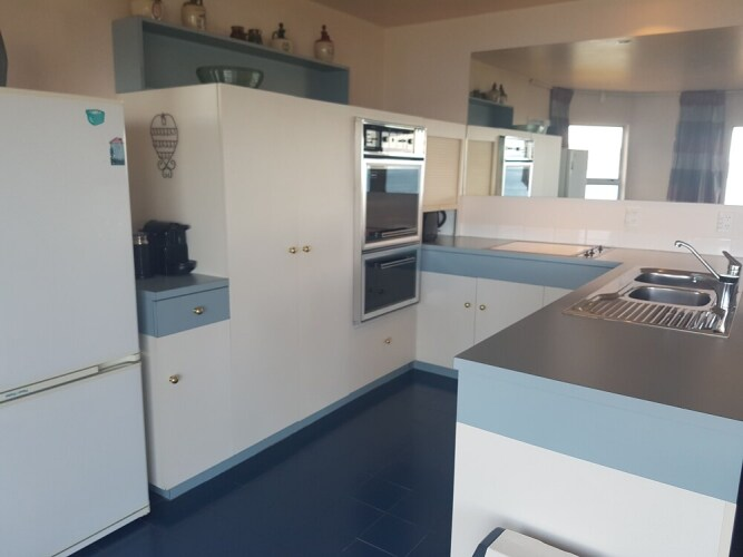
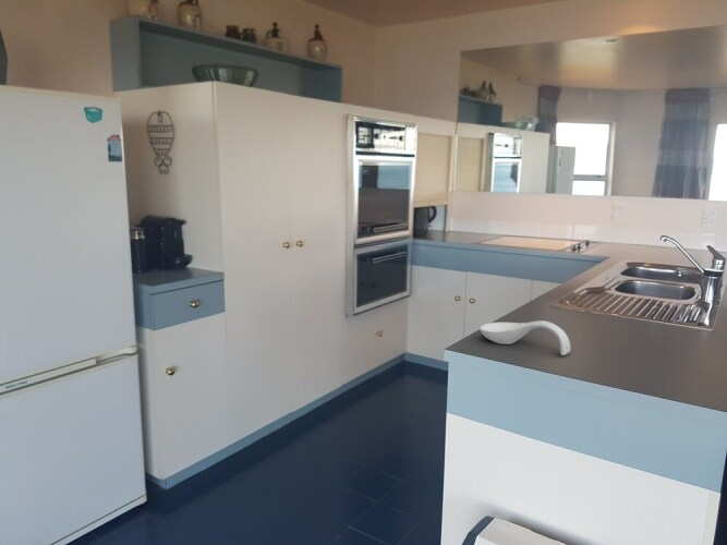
+ spoon rest (523, 331)
